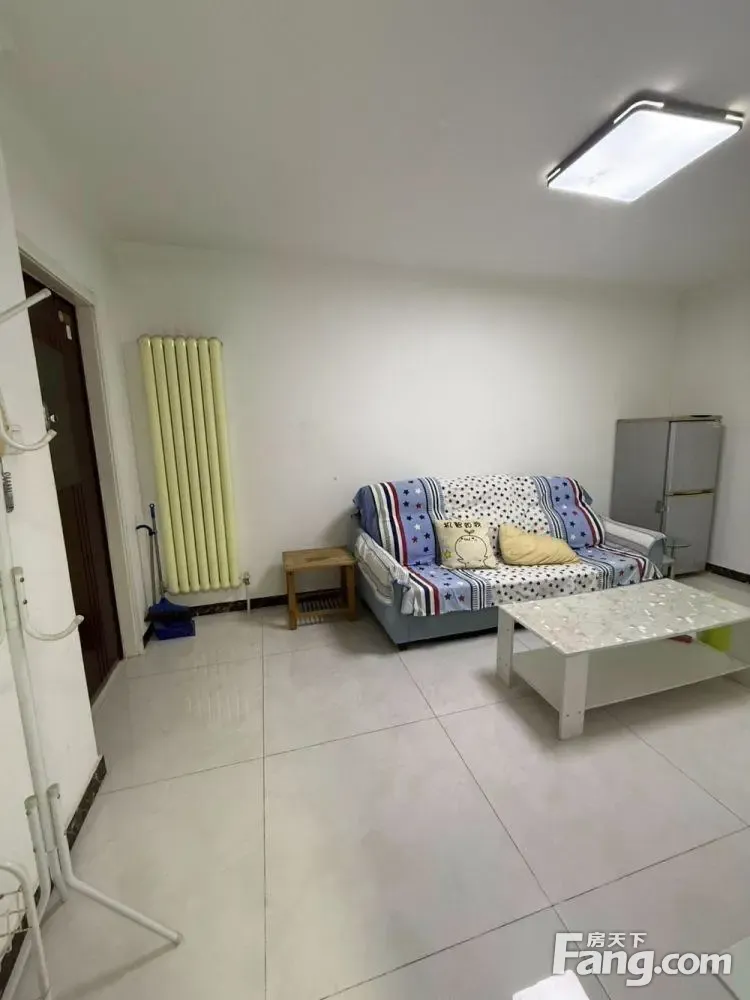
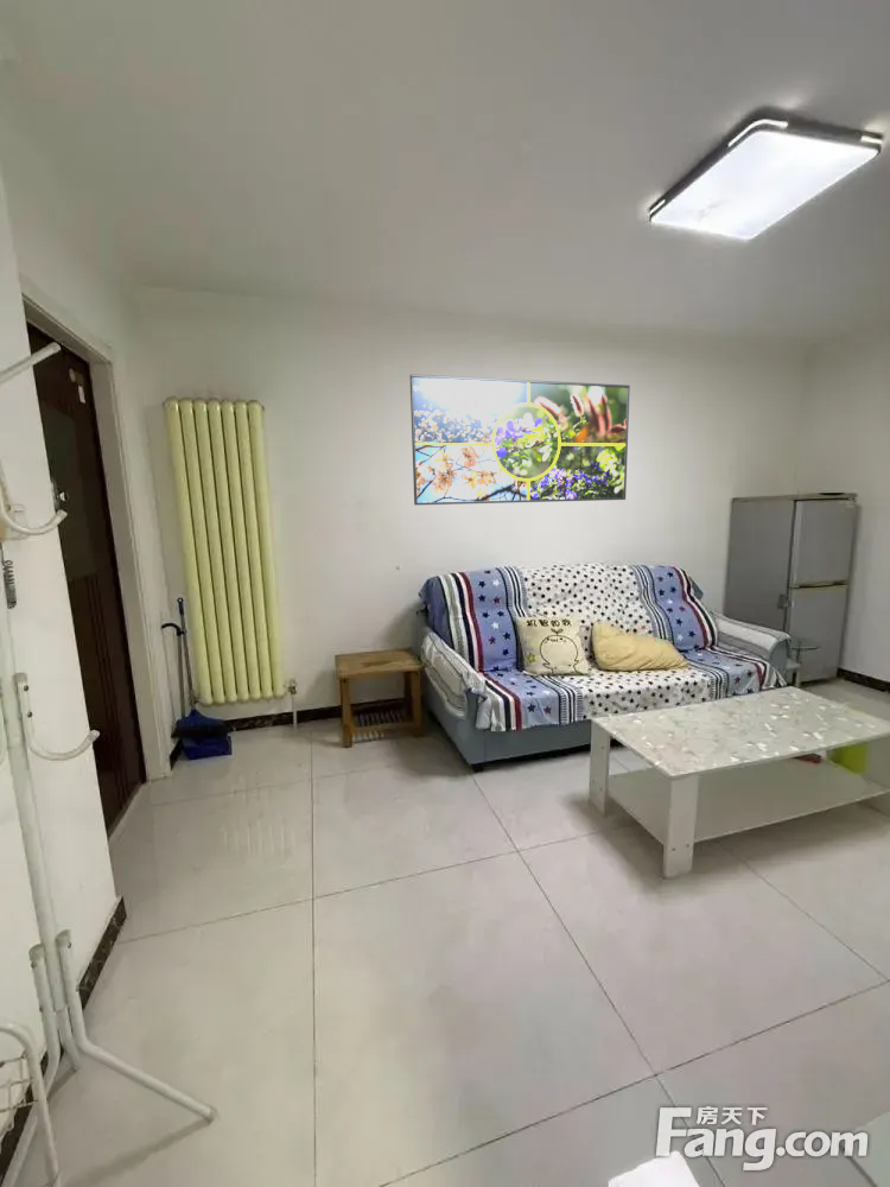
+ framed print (526, 442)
